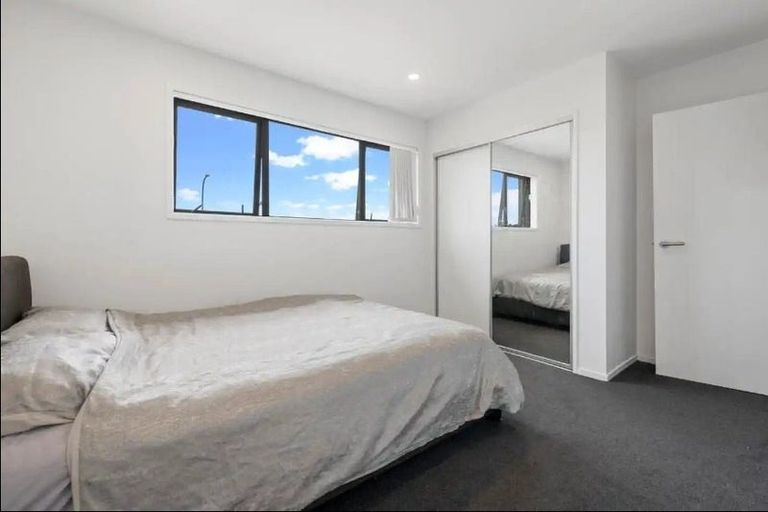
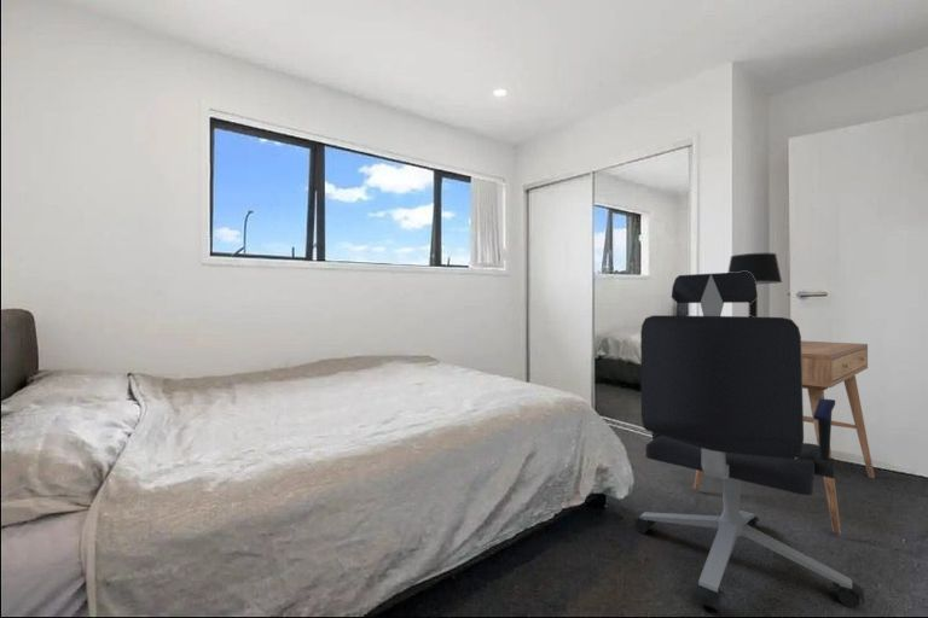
+ office chair (731, 419)
+ desk (804, 416)
+ table lamp (753, 301)
